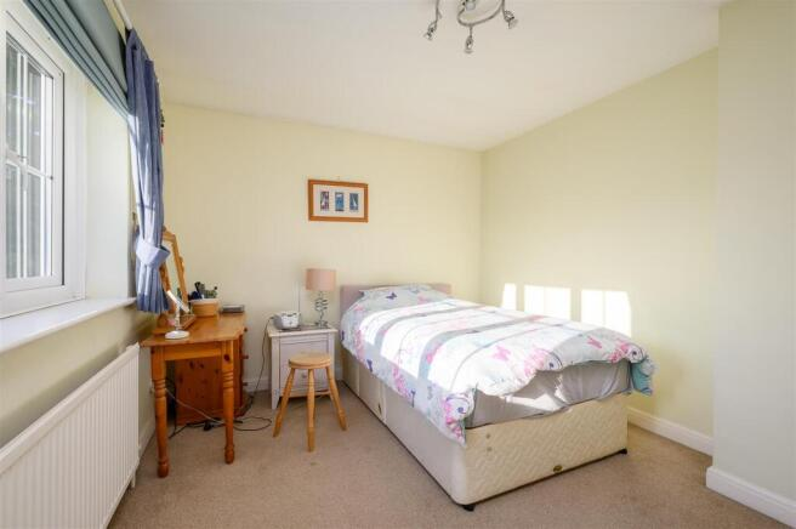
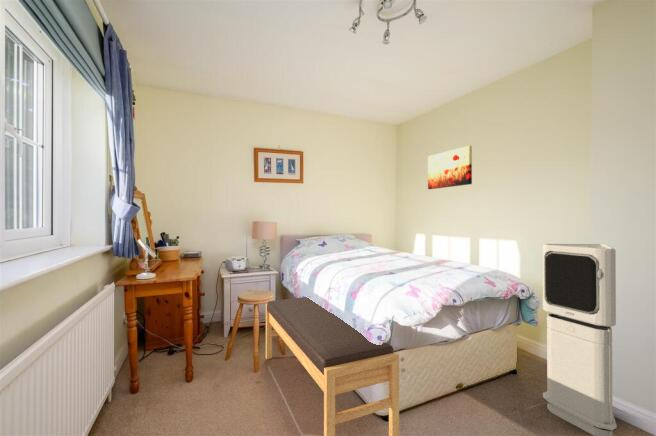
+ bench (317, 354)
+ wall art (448, 169)
+ air purifier (587, 330)
